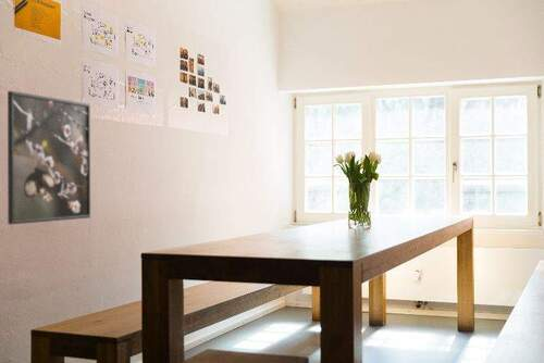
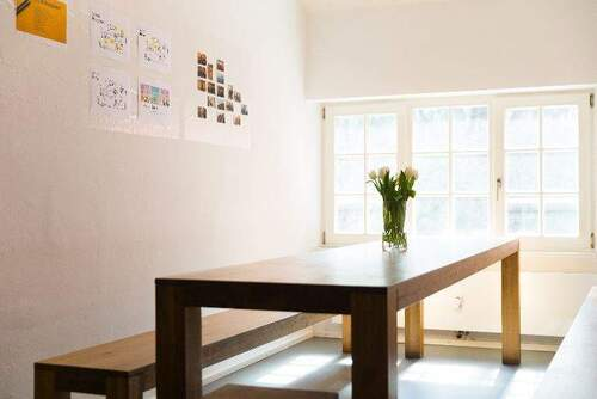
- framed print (52, 159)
